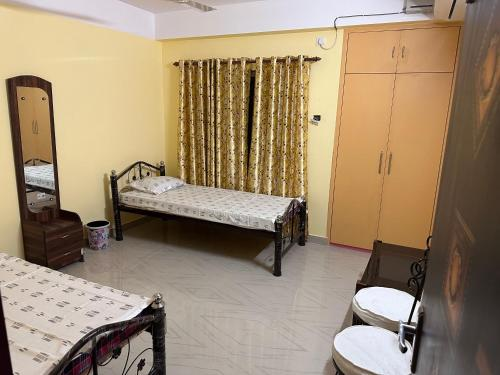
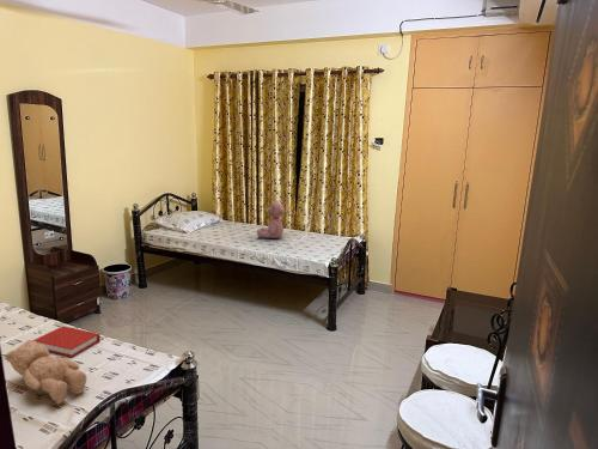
+ teddy bear (271, 219)
+ teddy bear (45, 368)
+ book (67, 340)
